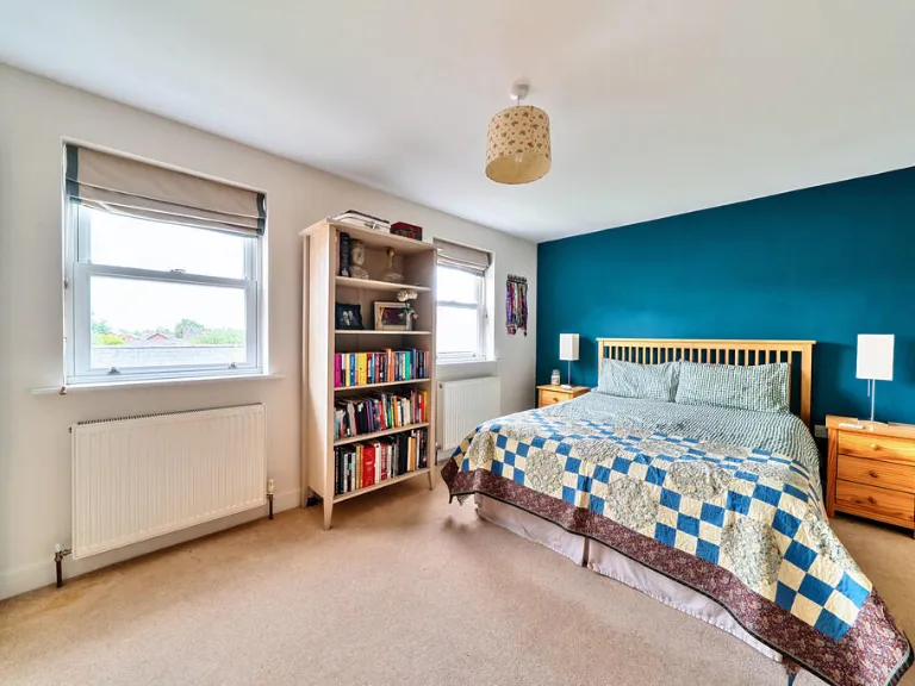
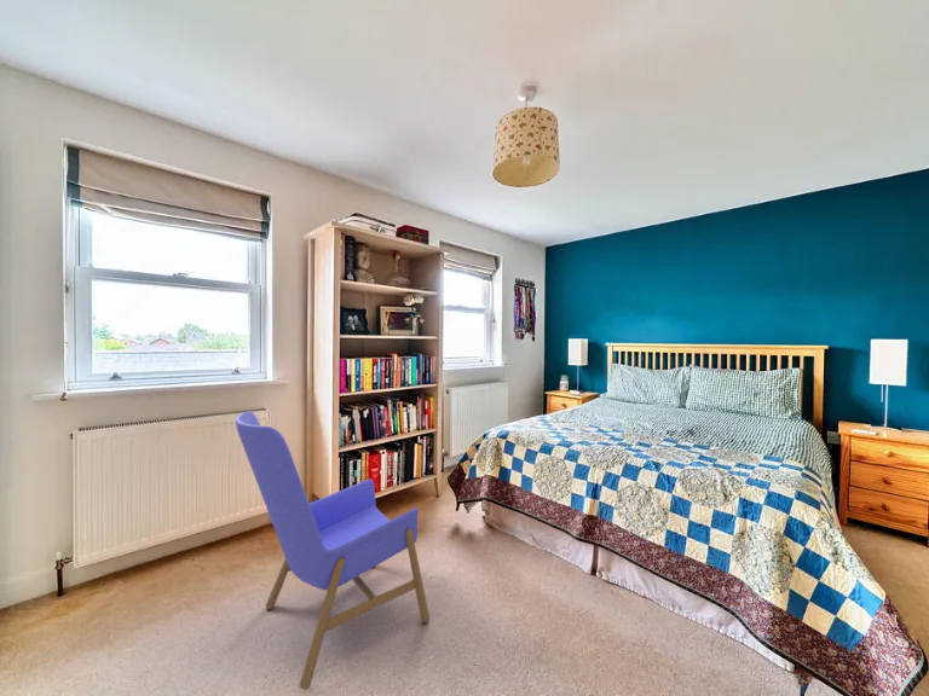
+ armchair (329, 516)
